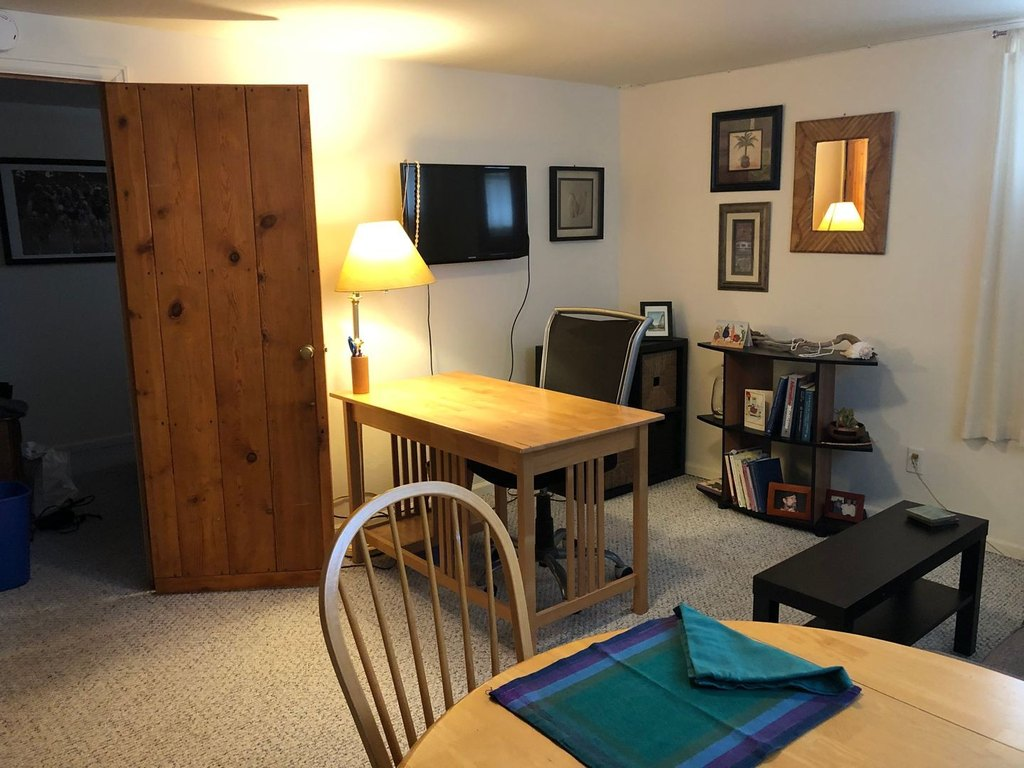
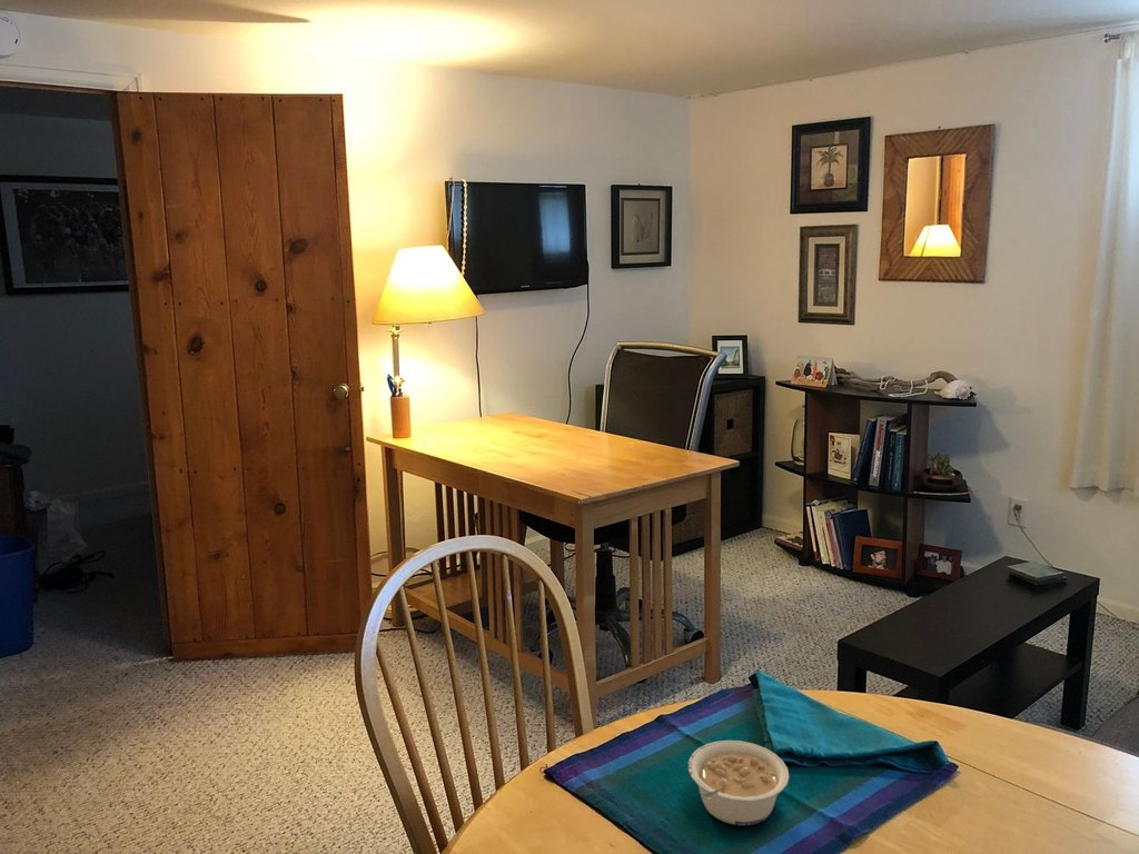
+ legume (737, 784)
